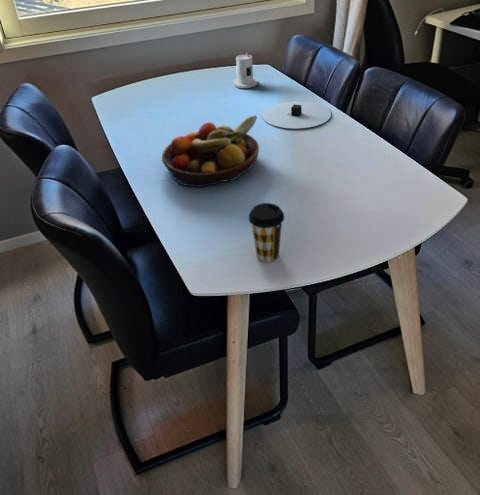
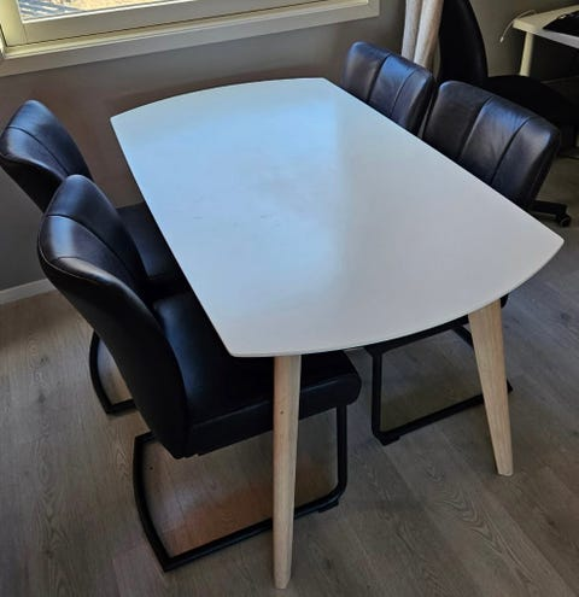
- plate (296, 110)
- fruit bowl (210, 145)
- candle (244, 68)
- coffee cup (266, 233)
